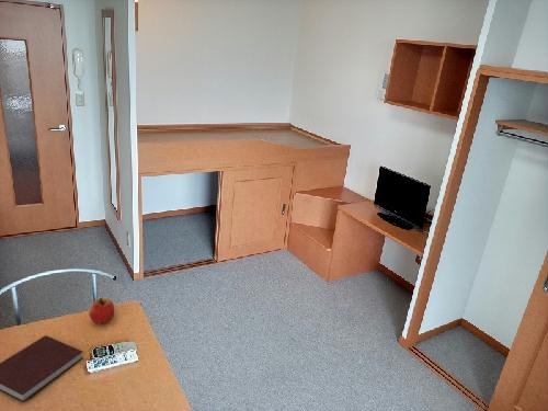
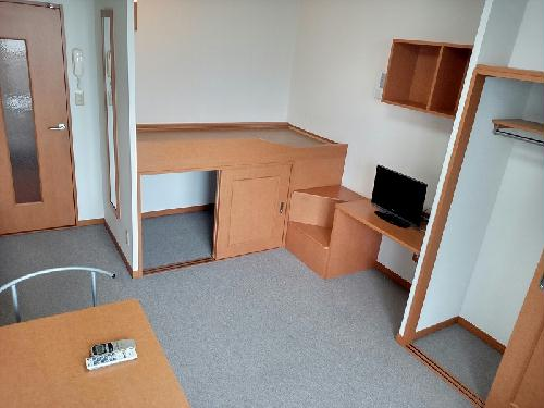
- apple (102, 309)
- notebook (35, 365)
